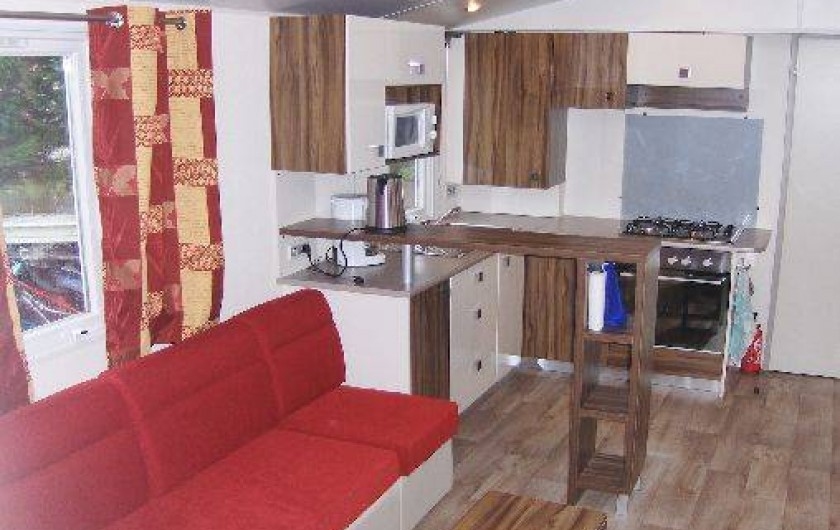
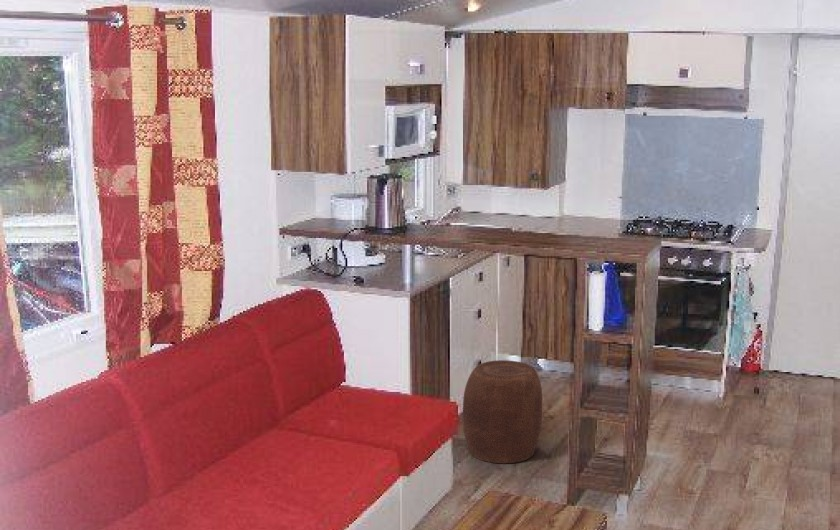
+ stool (502, 409)
